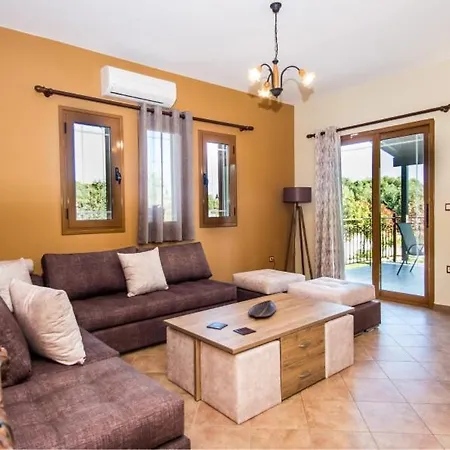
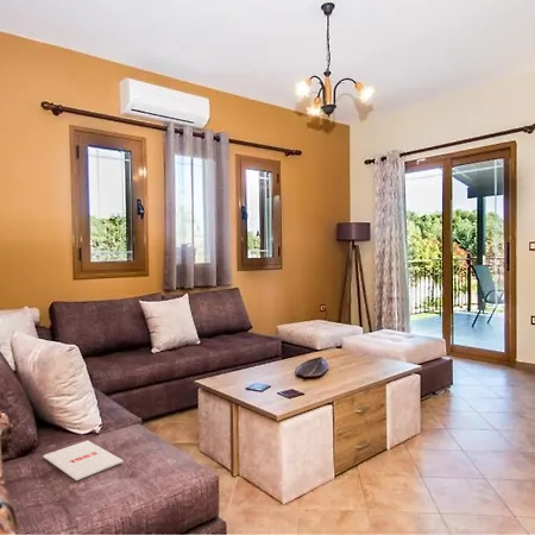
+ magazine (82, 458)
